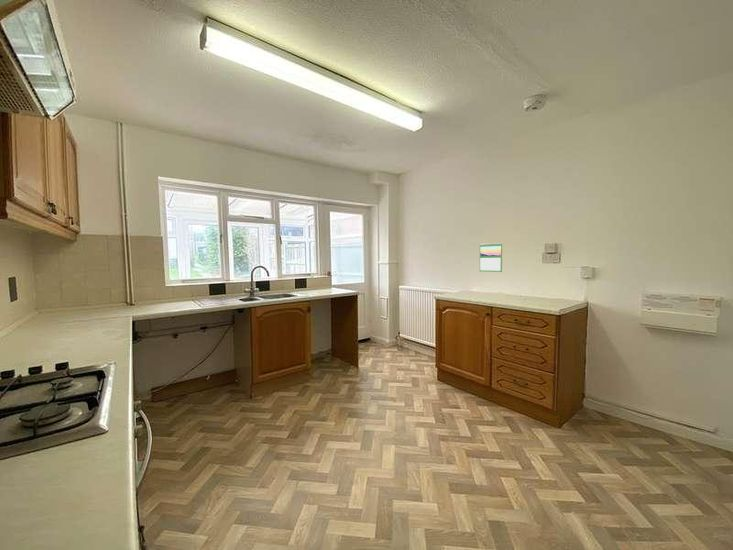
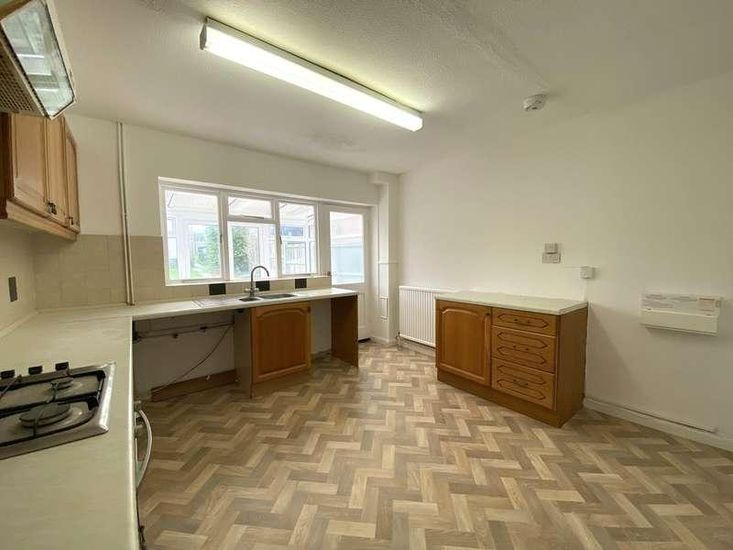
- calendar (490, 257)
